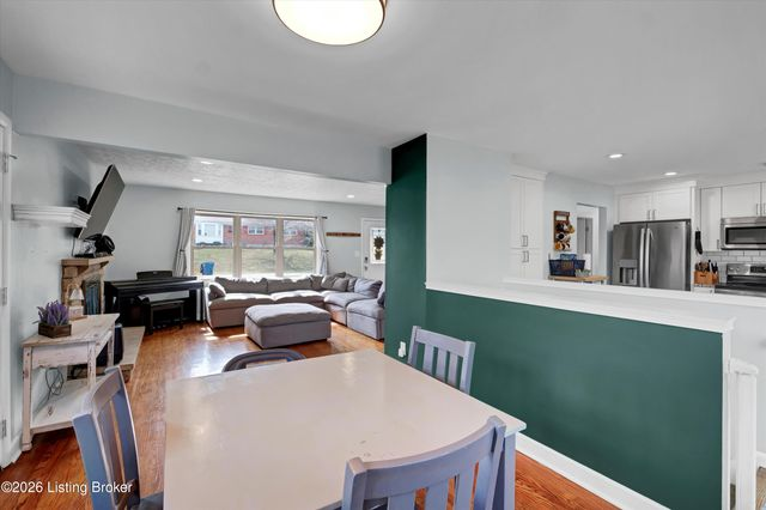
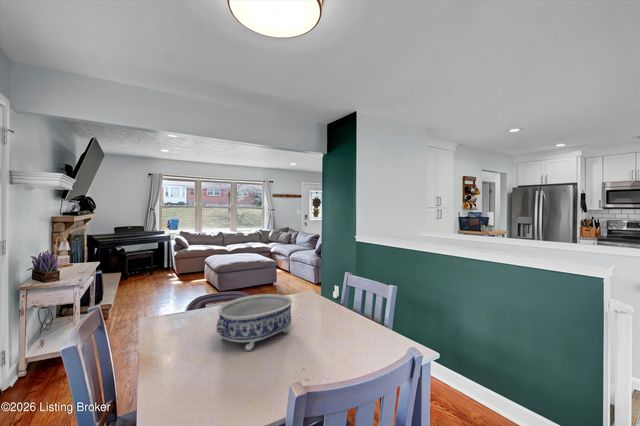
+ decorative bowl (257, 318)
